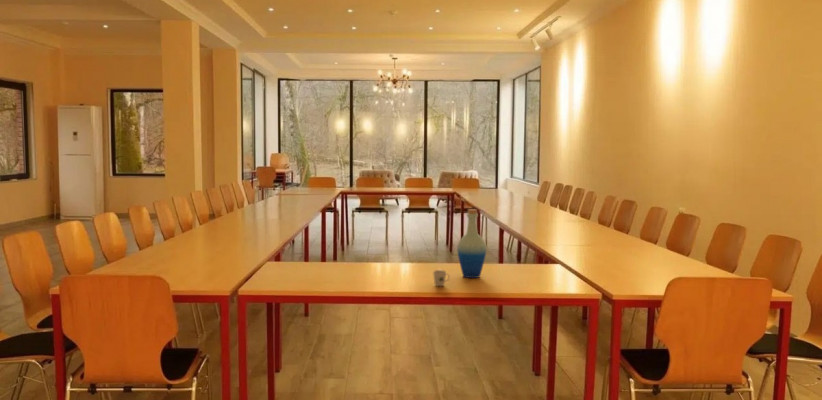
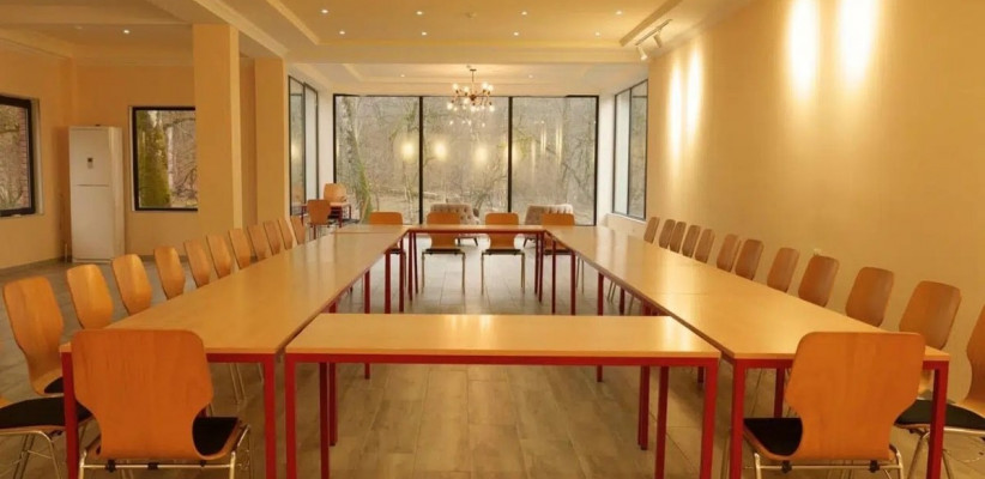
- cup (441, 273)
- bottle (471, 243)
